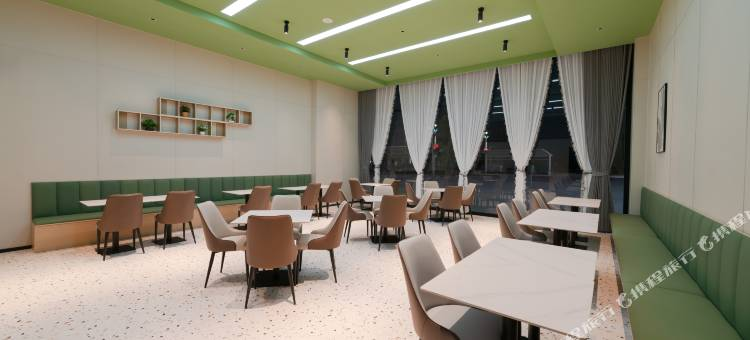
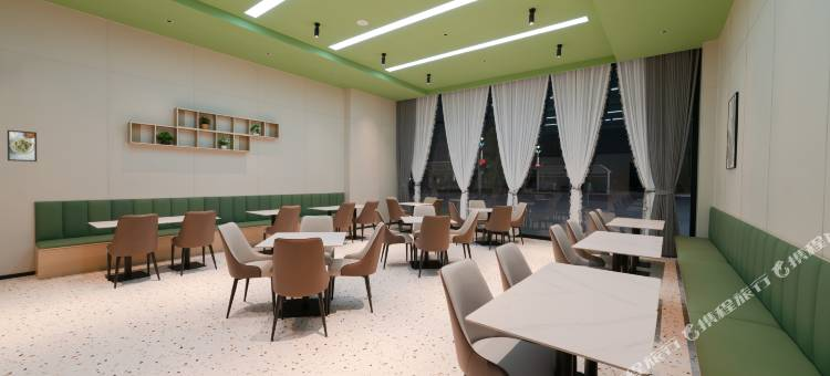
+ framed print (22, 146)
